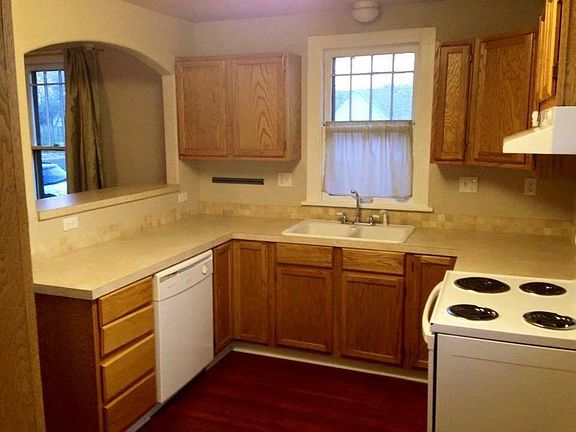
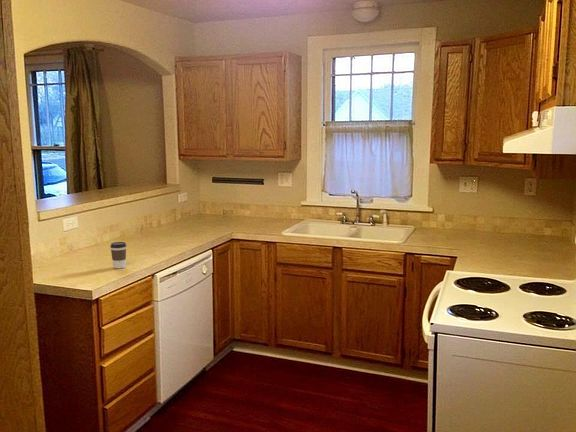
+ coffee cup (118, 255)
